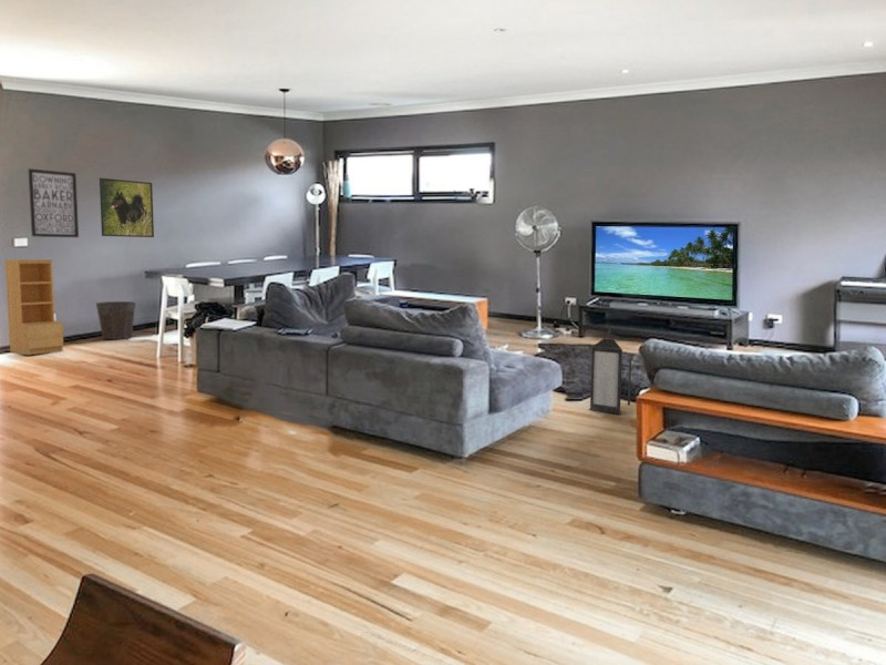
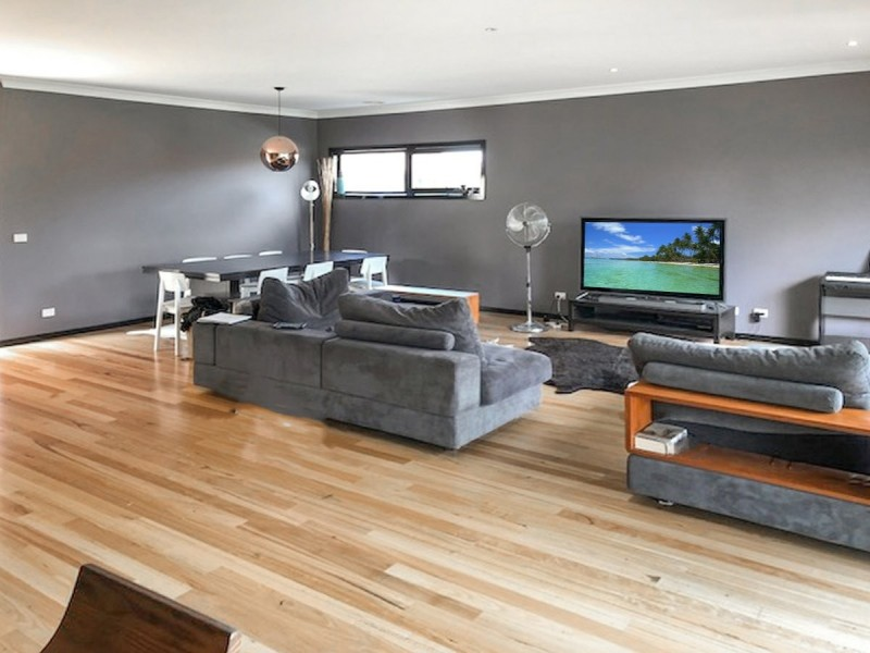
- lantern (610, 369)
- bookshelf (34, 306)
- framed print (127, 208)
- waste bin (116, 319)
- wall art (53, 204)
